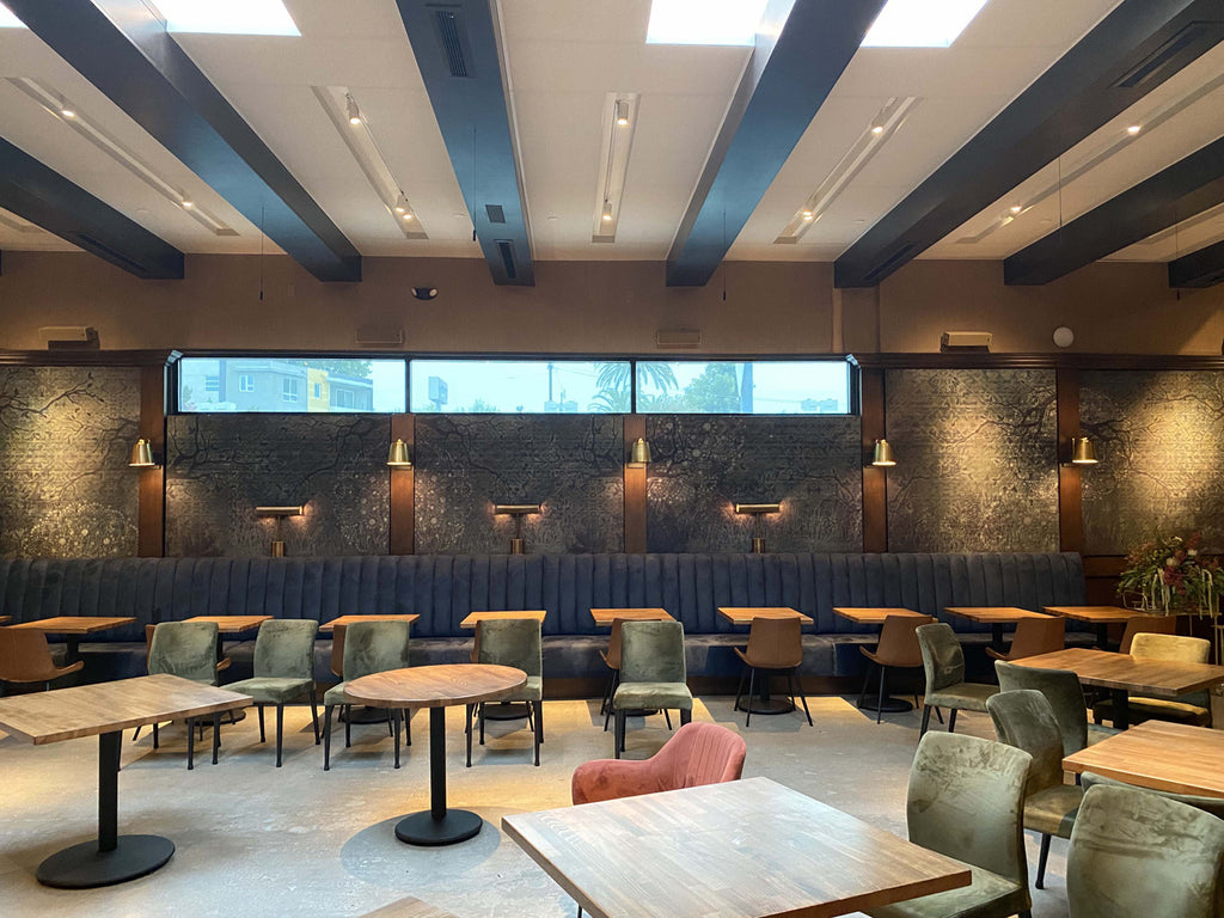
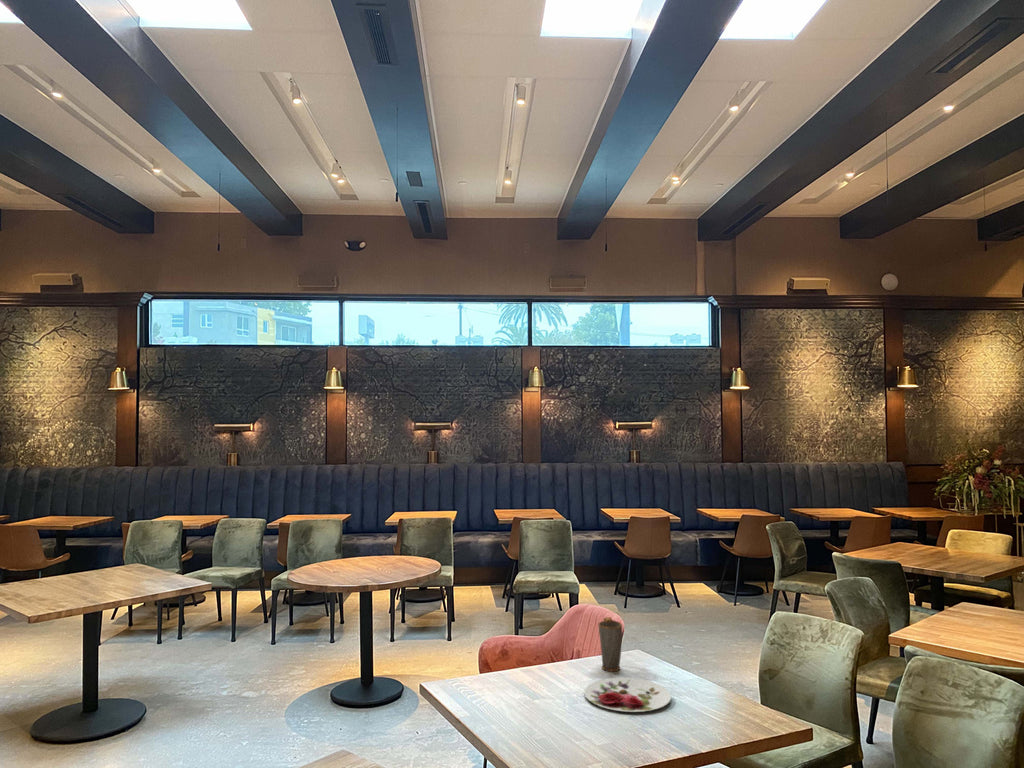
+ mug (610, 643)
+ plate (627, 693)
